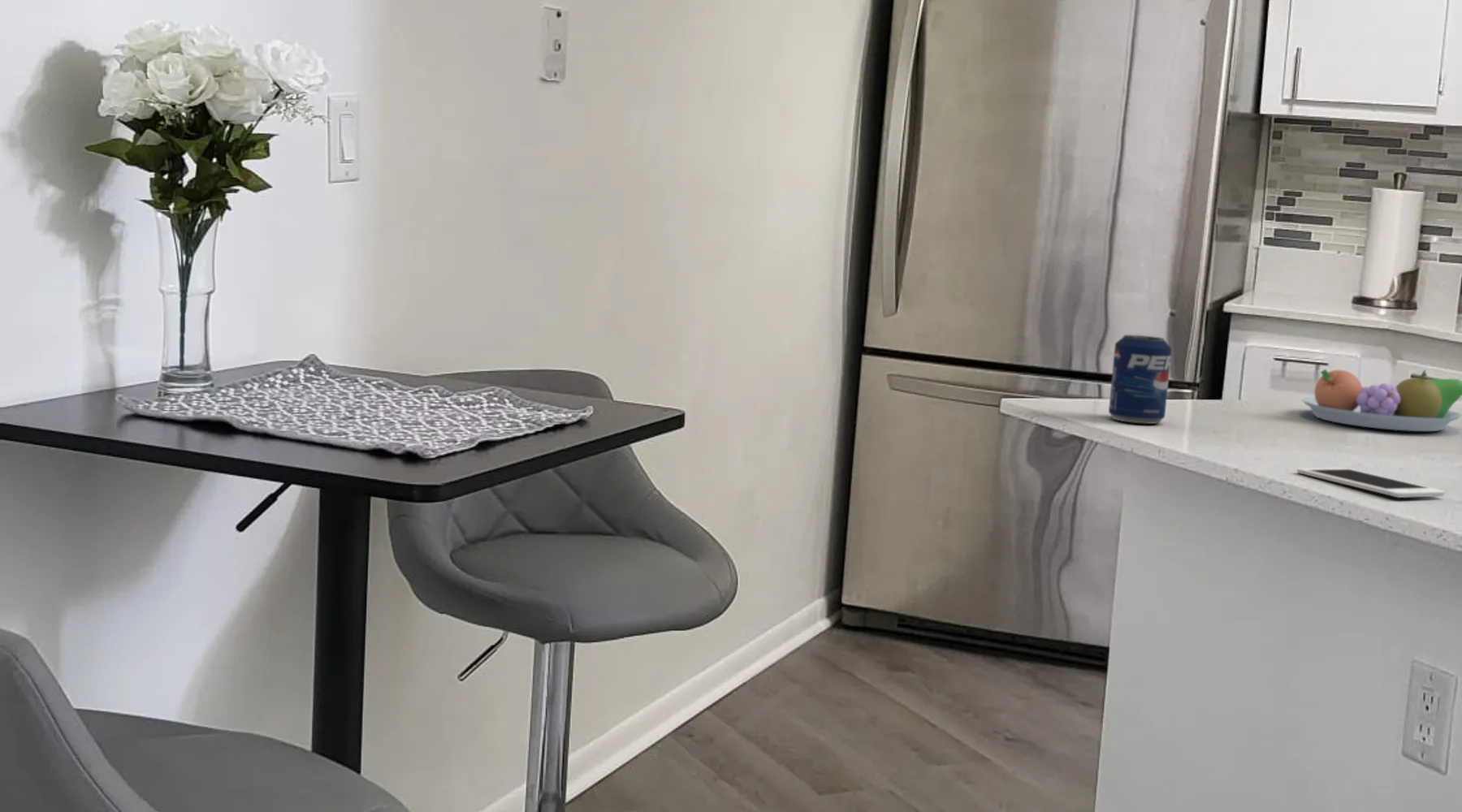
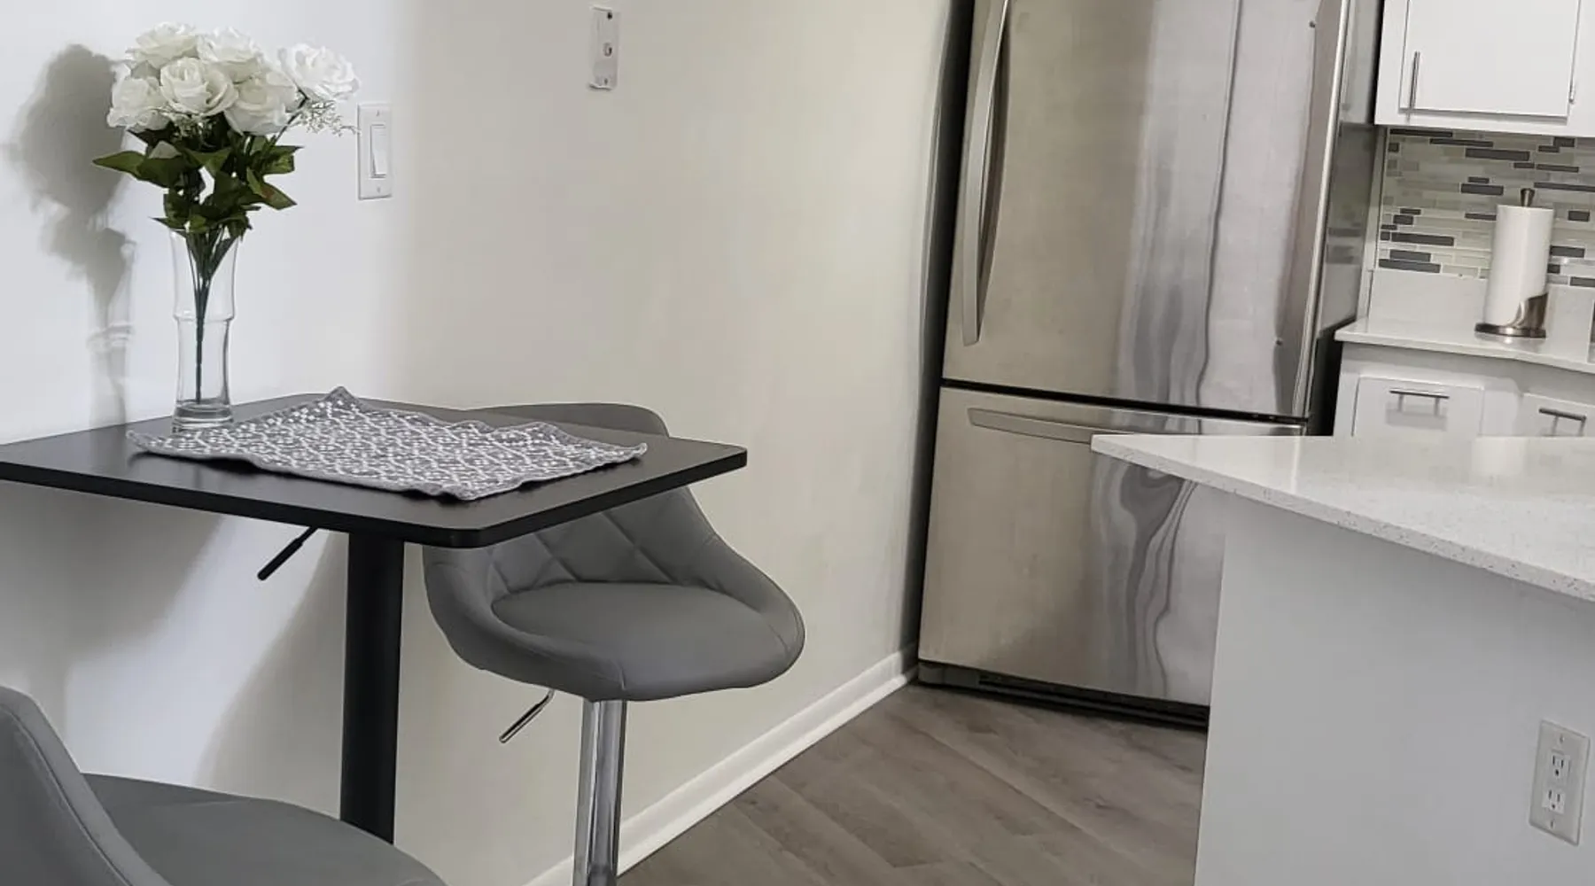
- fruit bowl (1388, 393)
- beverage can (1140, 378)
- cell phone (1369, 482)
